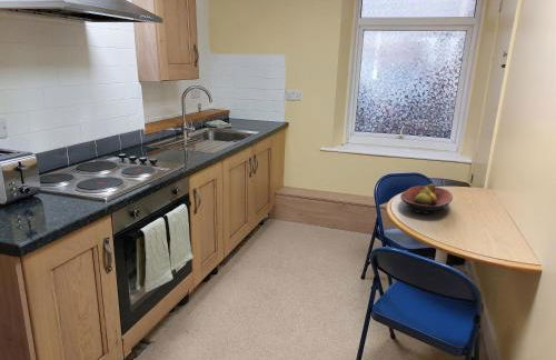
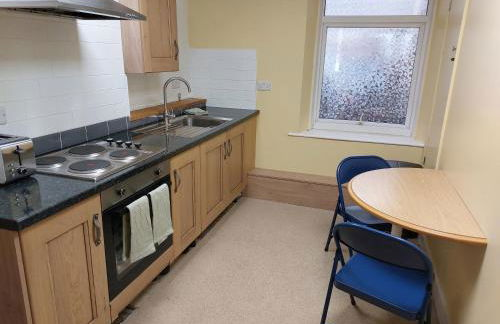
- fruit bowl (426, 196)
